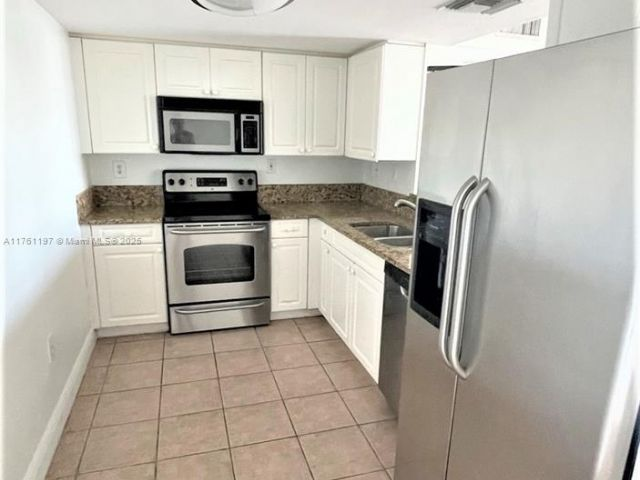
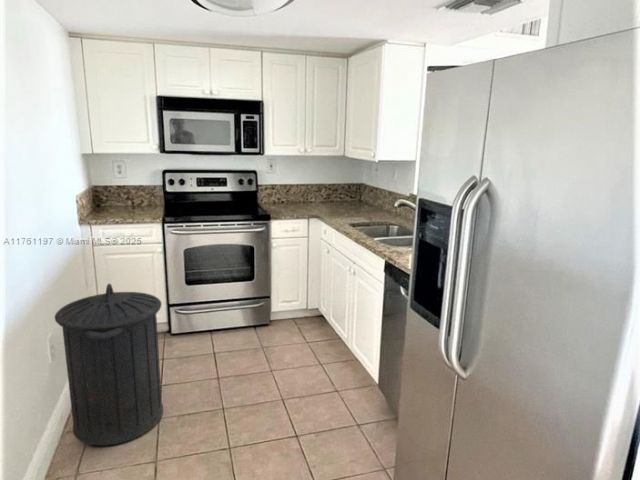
+ trash can (114, 353)
